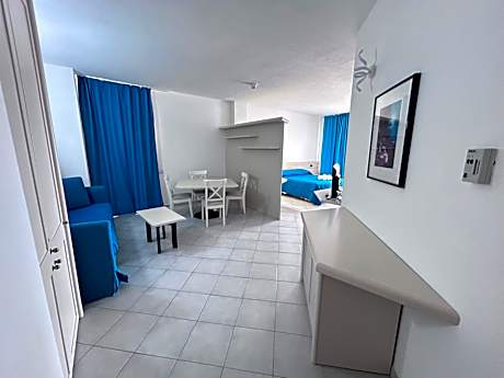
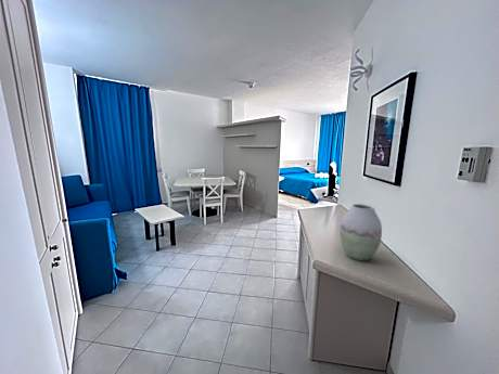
+ vase (359, 231)
